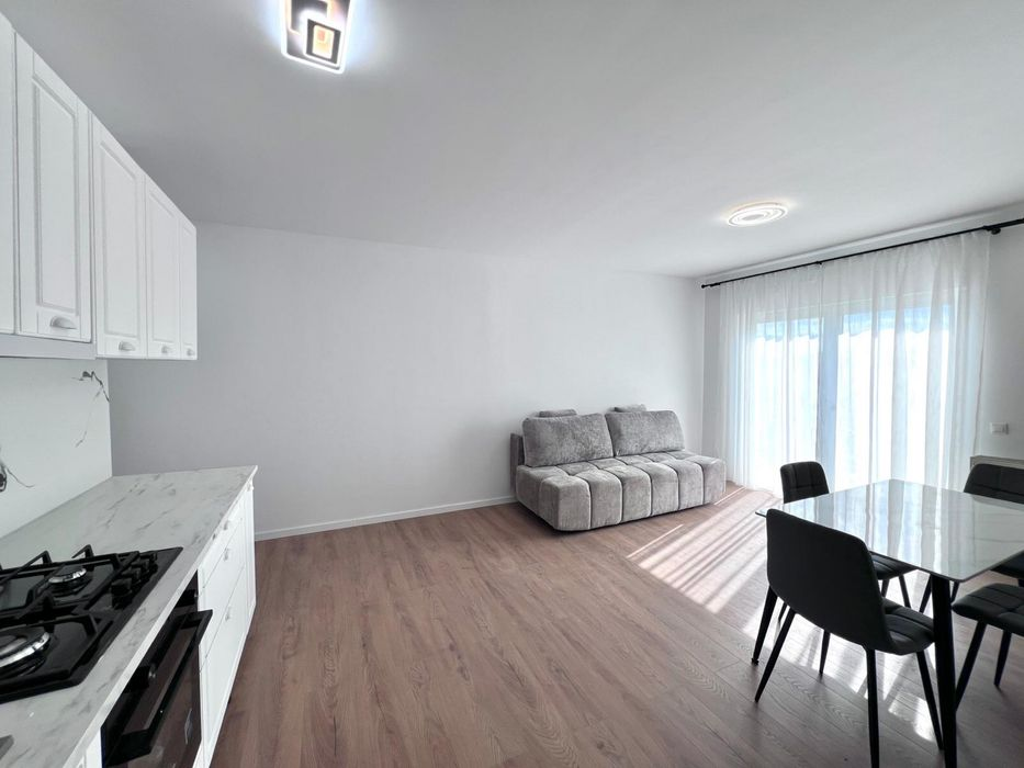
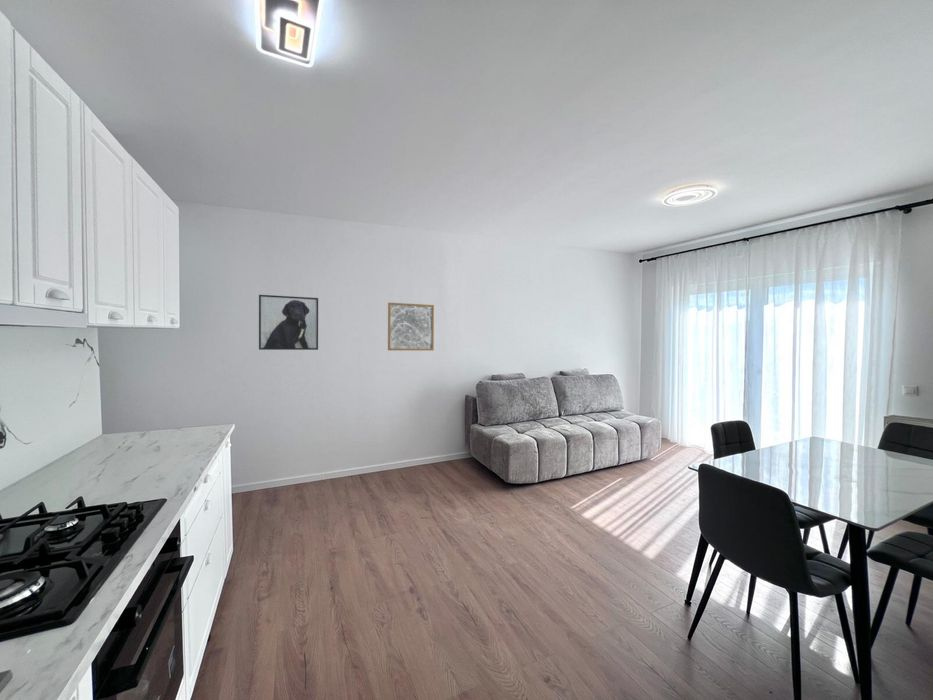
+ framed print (289, 323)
+ wall art (411, 327)
